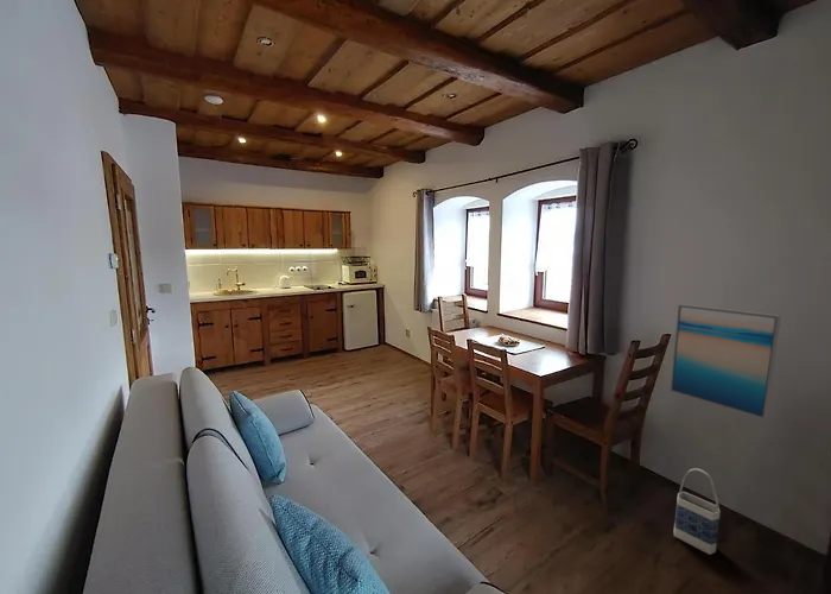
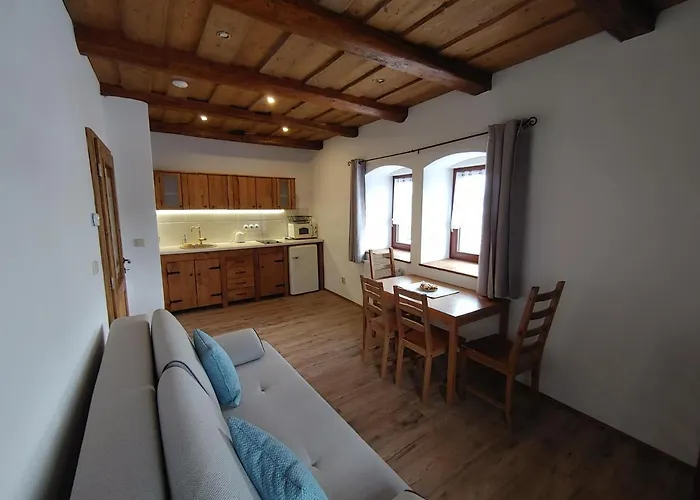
- wall art (719, 356)
- bag (697, 506)
